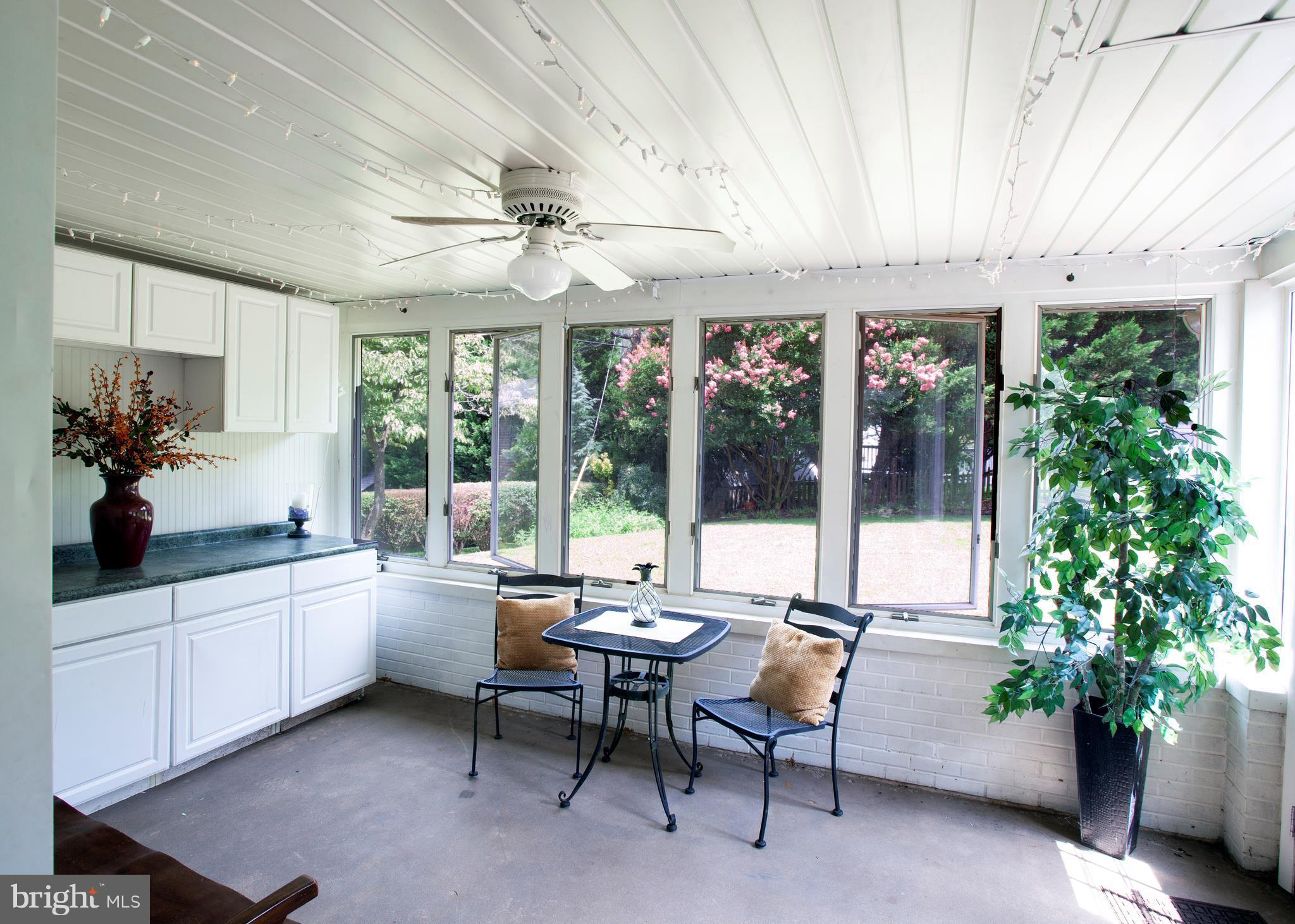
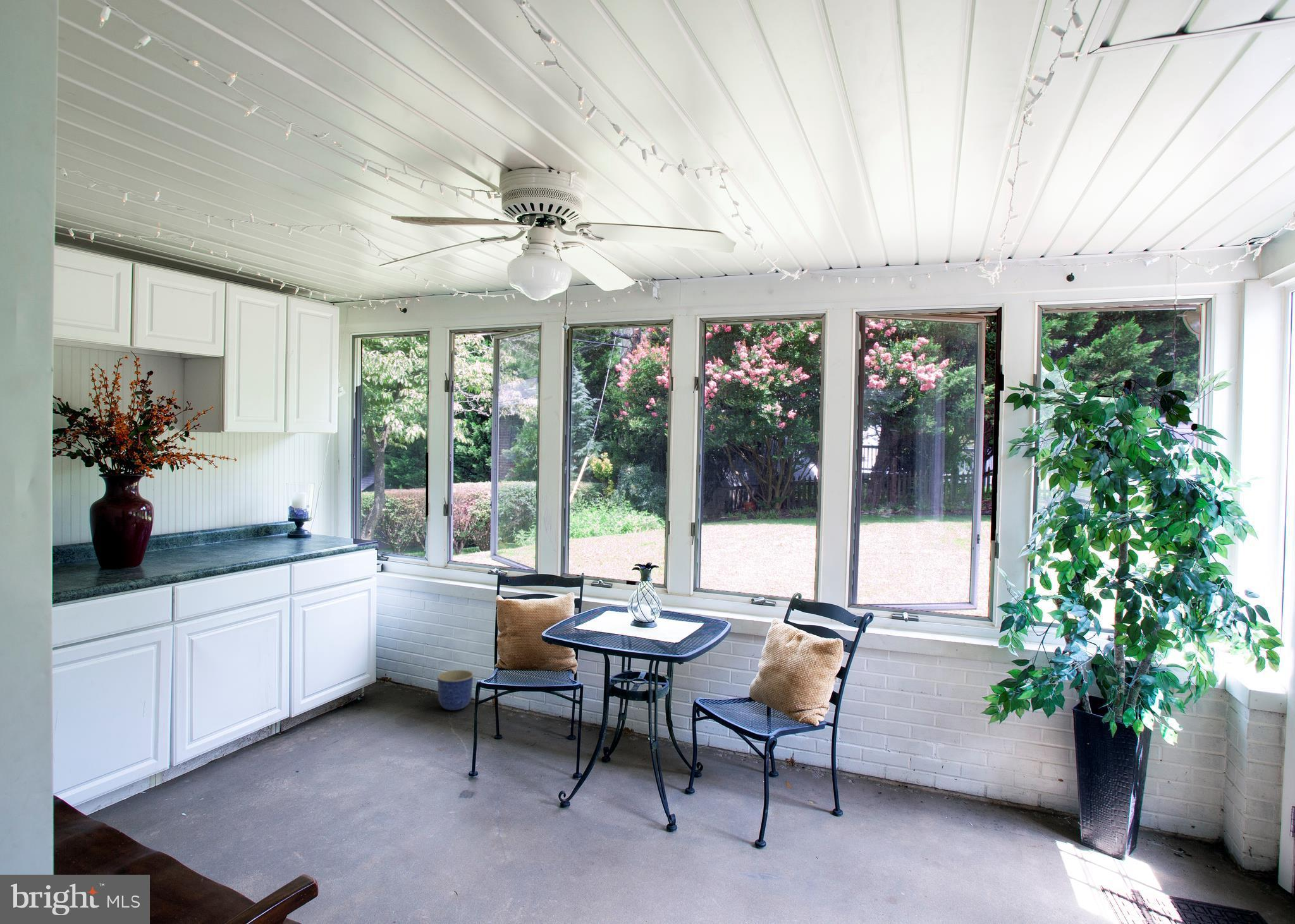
+ planter (455, 691)
